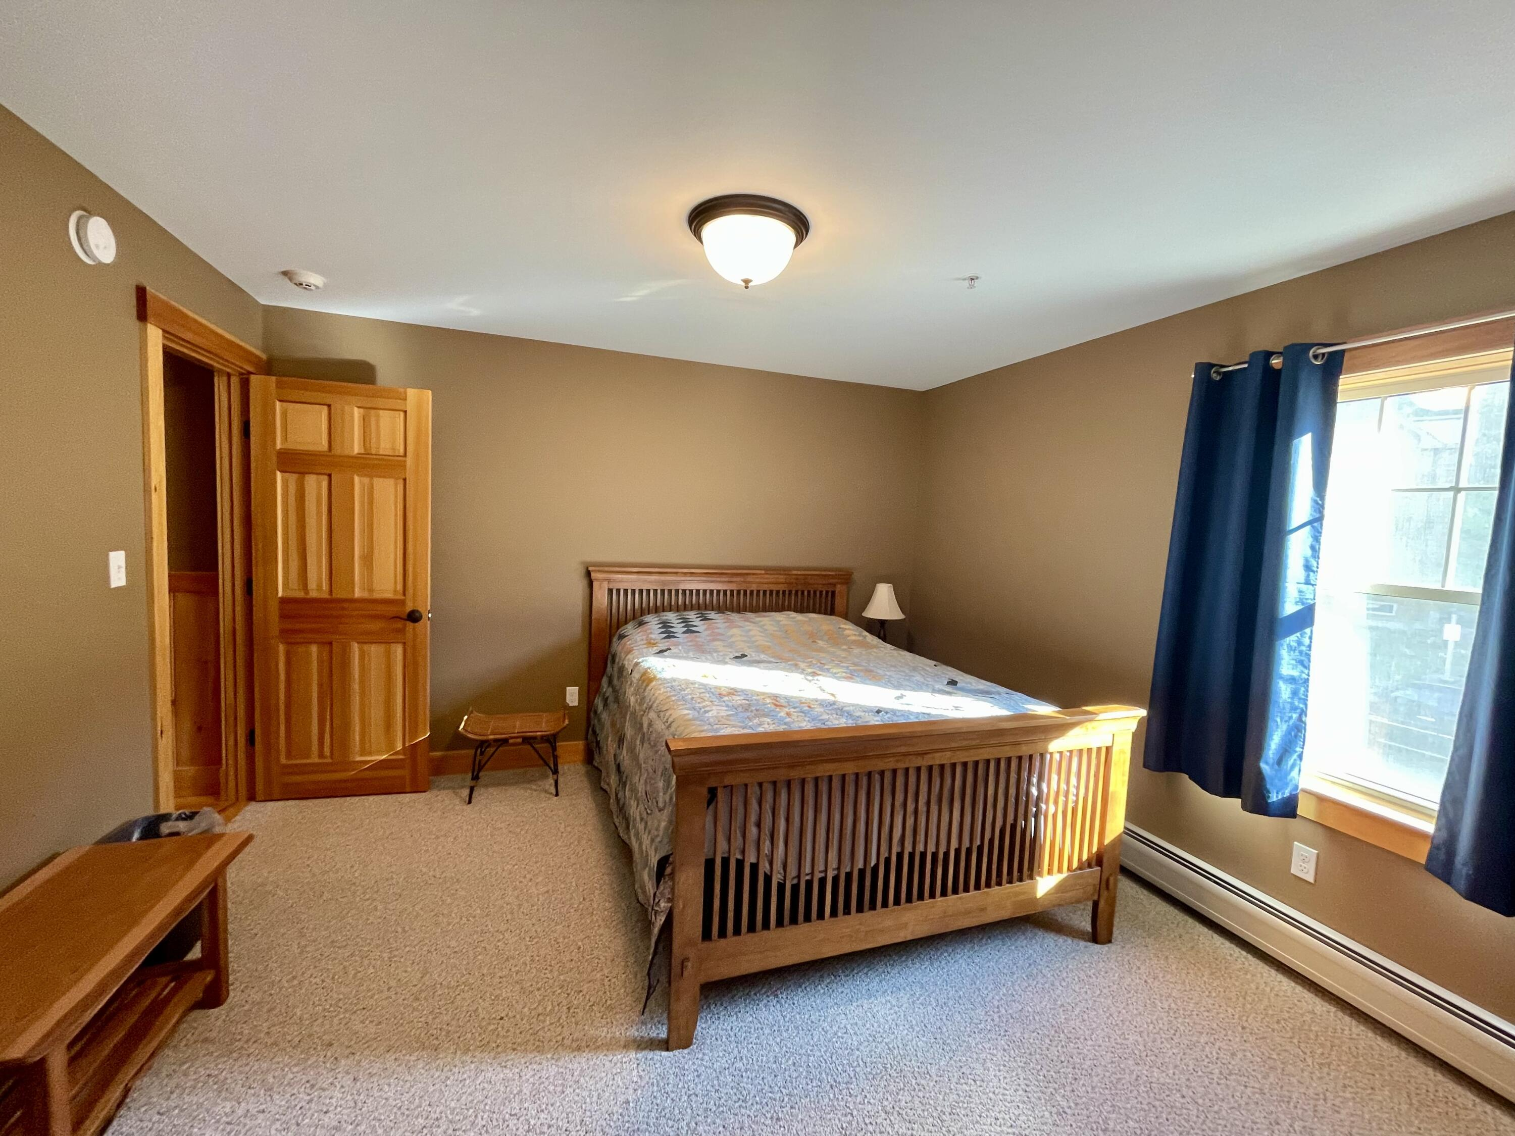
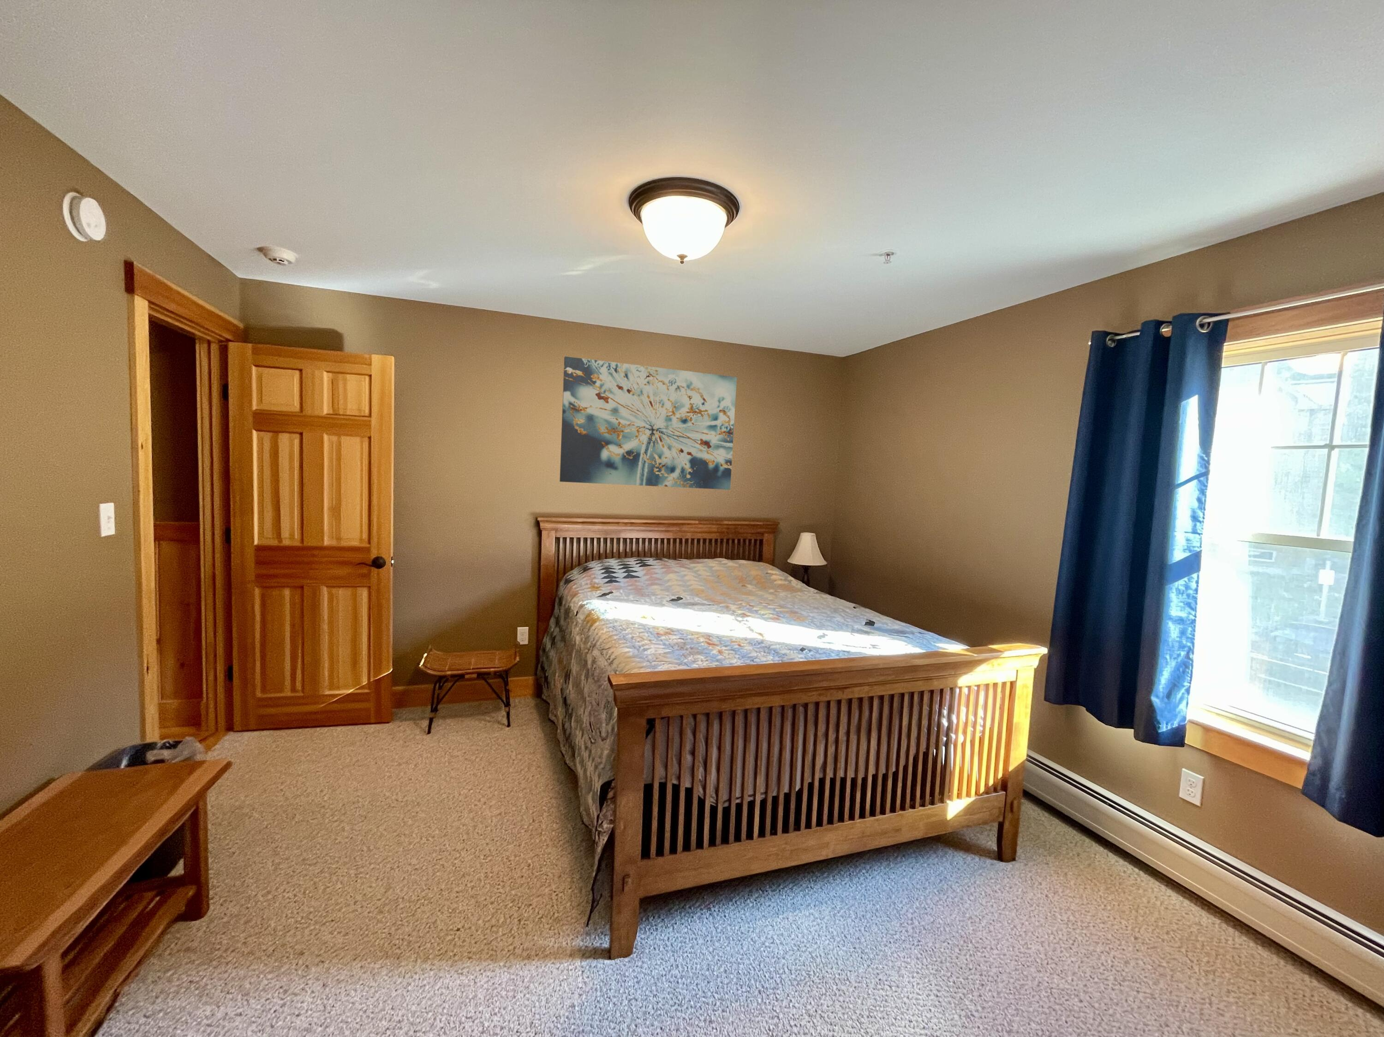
+ wall art (652, 427)
